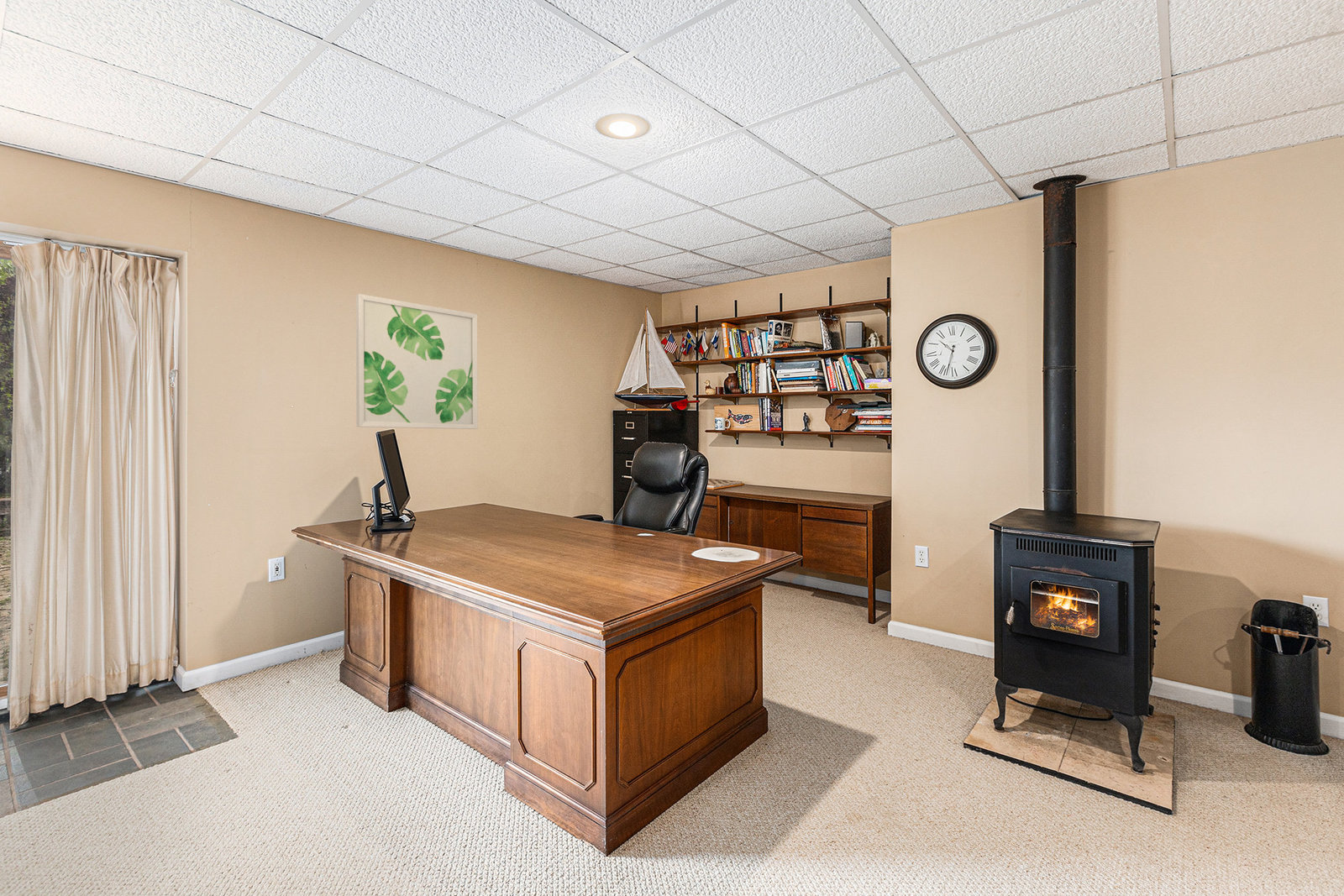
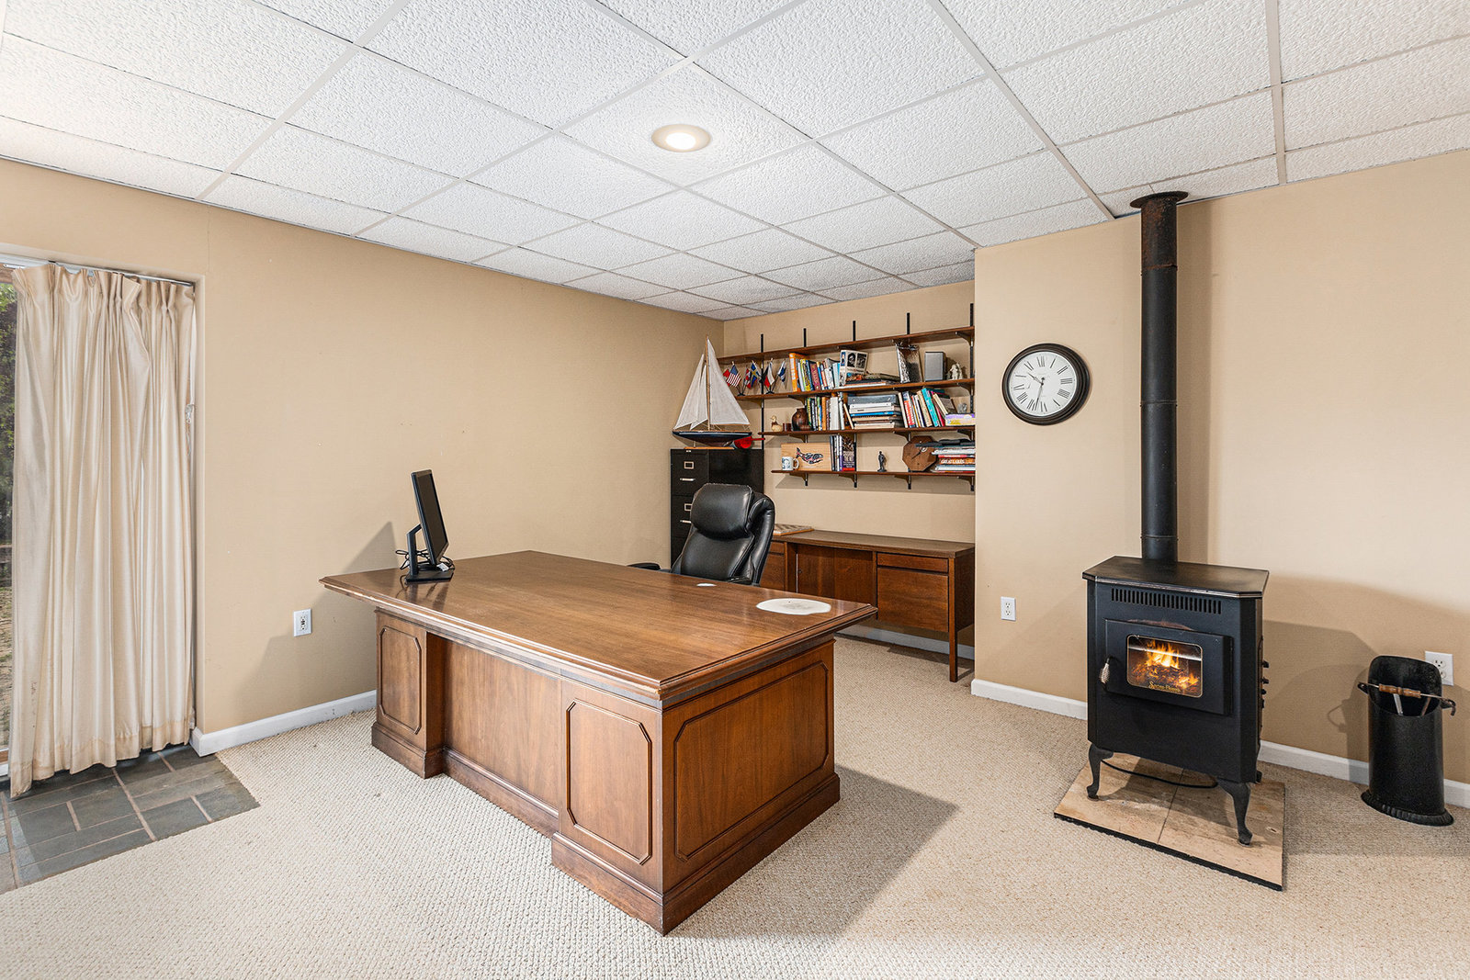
- wall art (421, 366)
